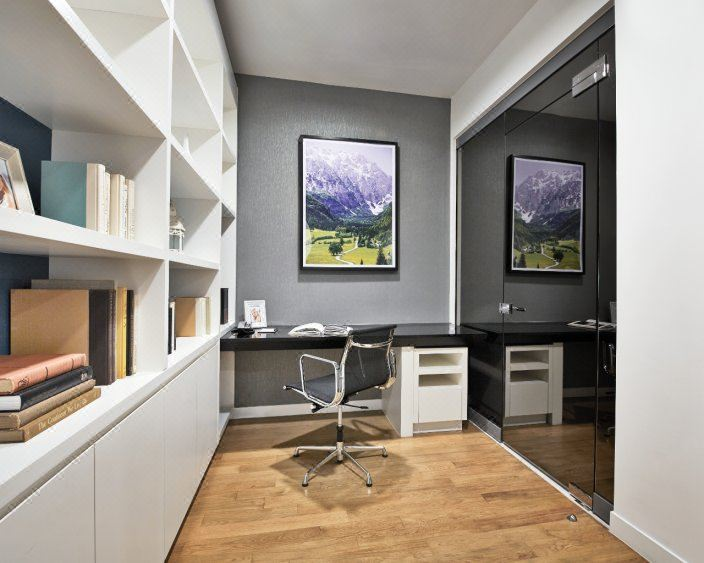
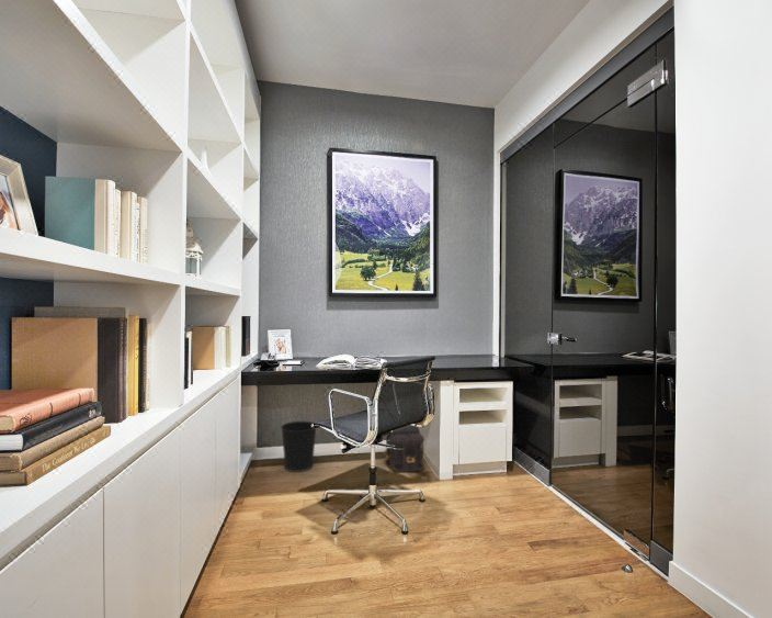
+ wastebasket (298, 446)
+ backpack (405, 440)
